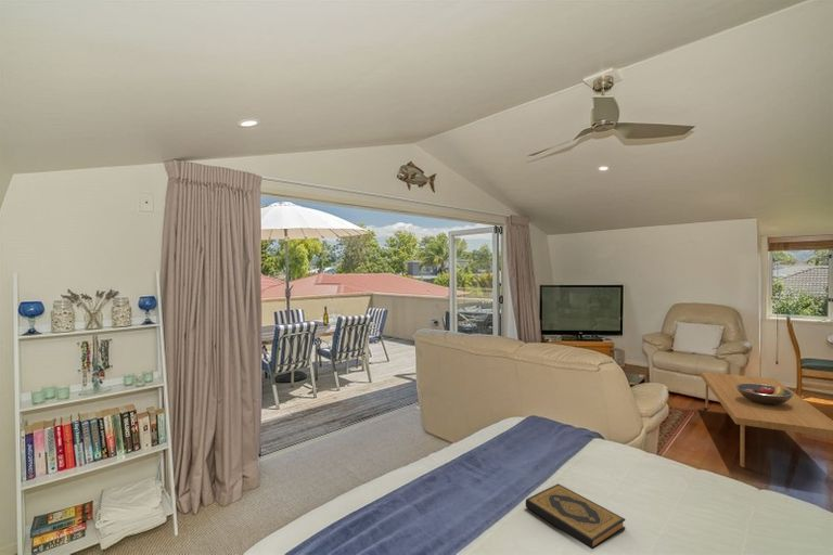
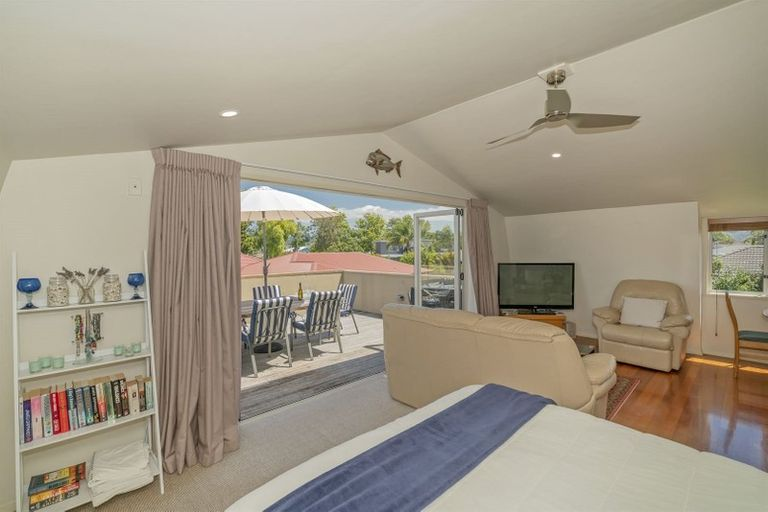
- hardback book (573, 513)
- fruit bowl (764, 393)
- coffee table (757, 416)
